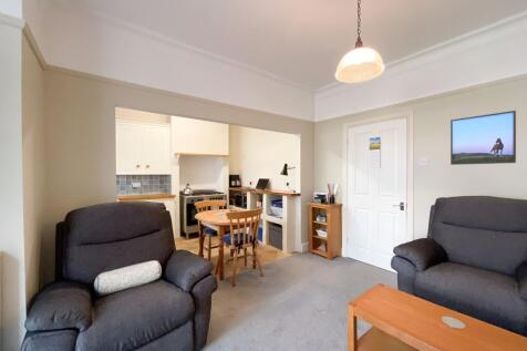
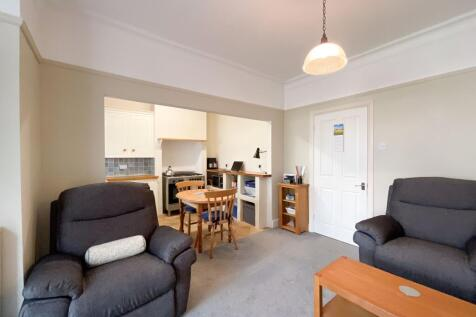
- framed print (480, 140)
